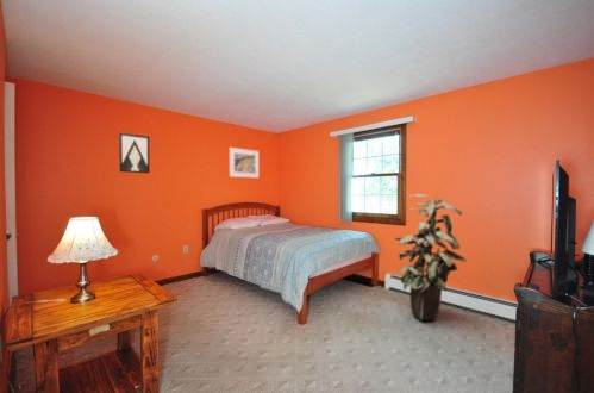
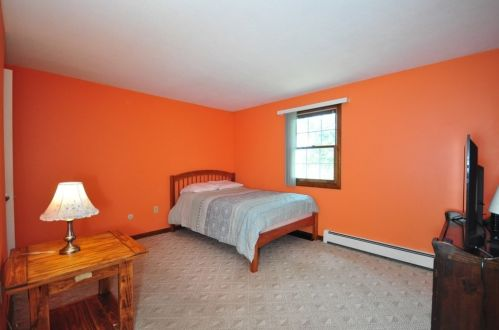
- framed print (244, 163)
- indoor plant (425, 255)
- wall art (135, 154)
